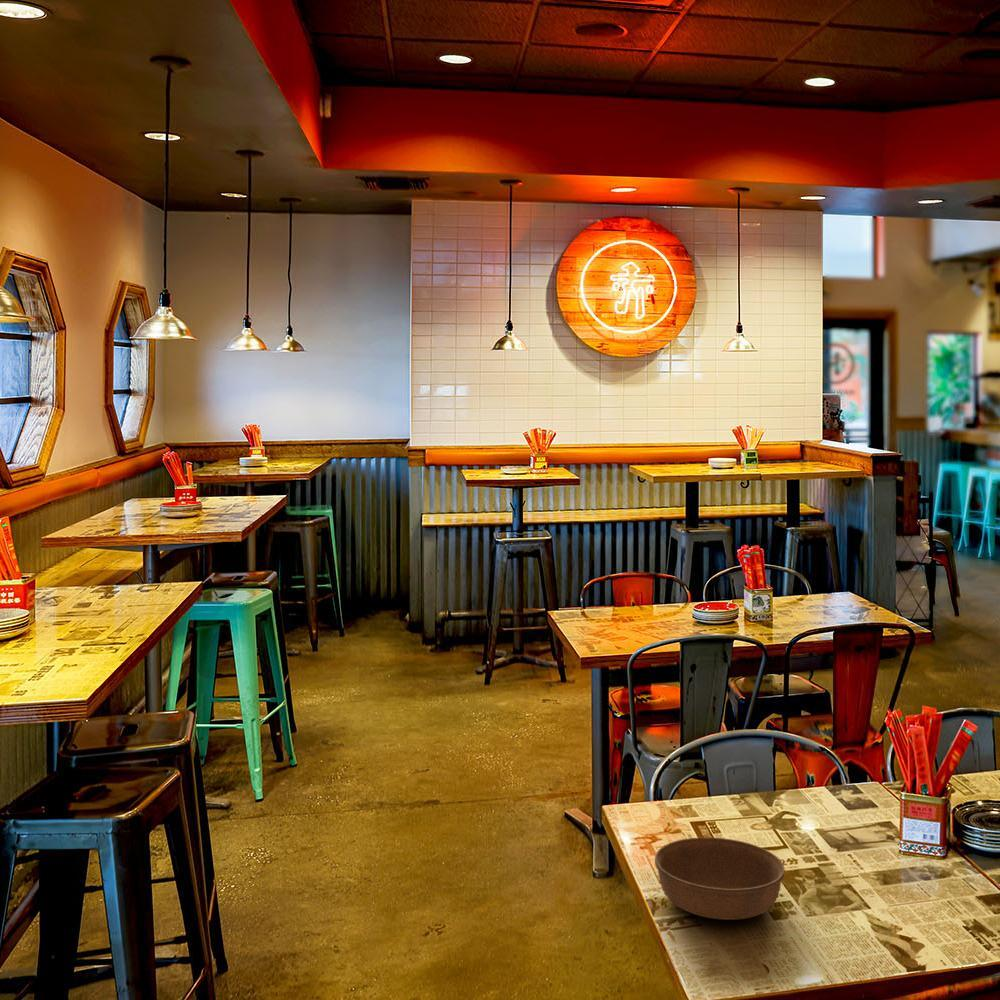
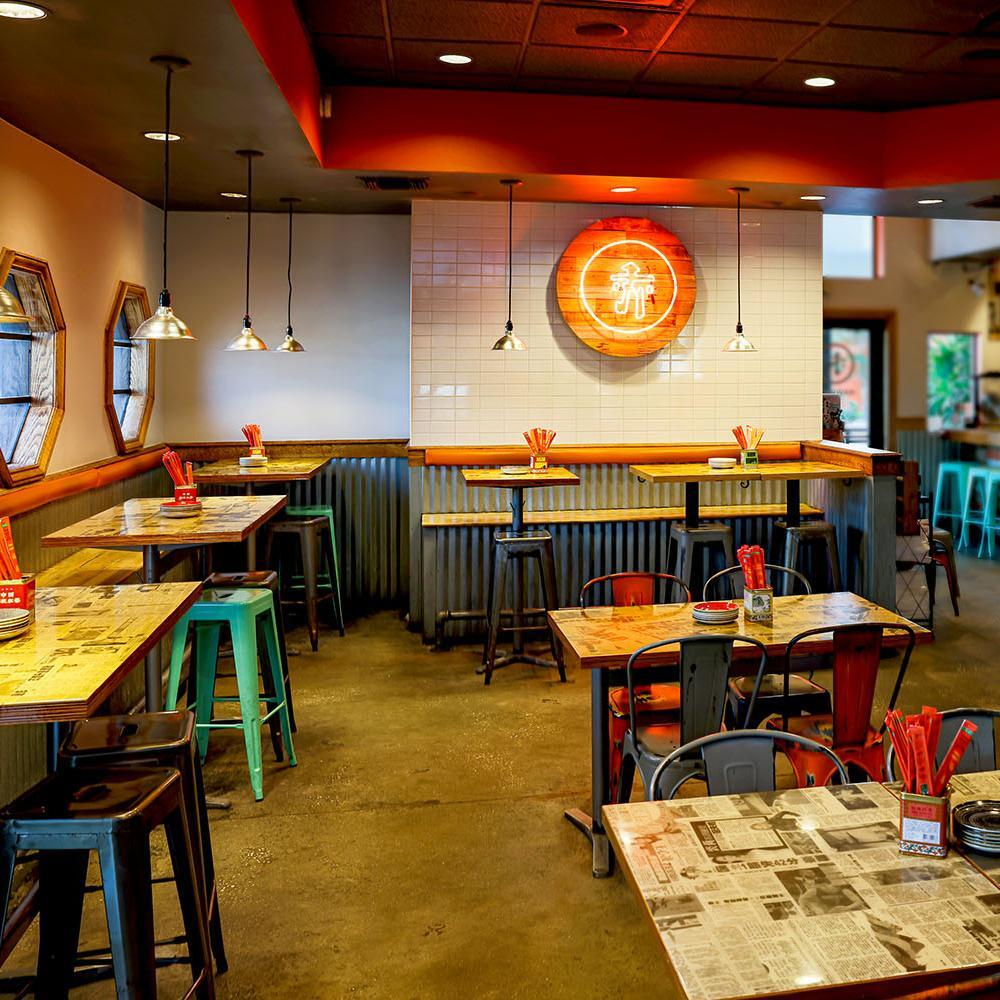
- soup bowl (718, 883)
